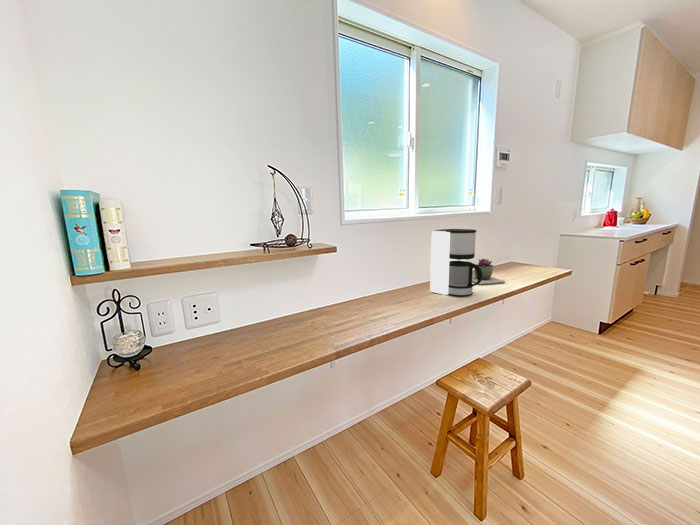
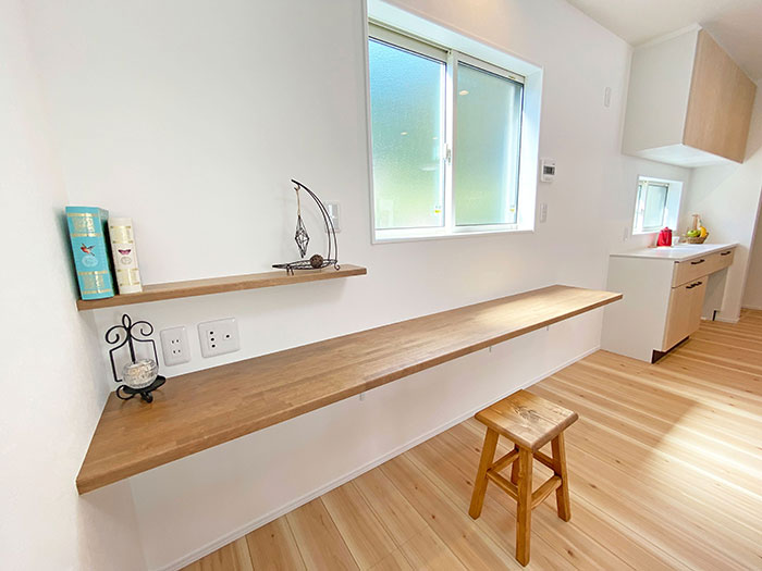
- succulent plant (483, 269)
- coffee maker (459, 262)
